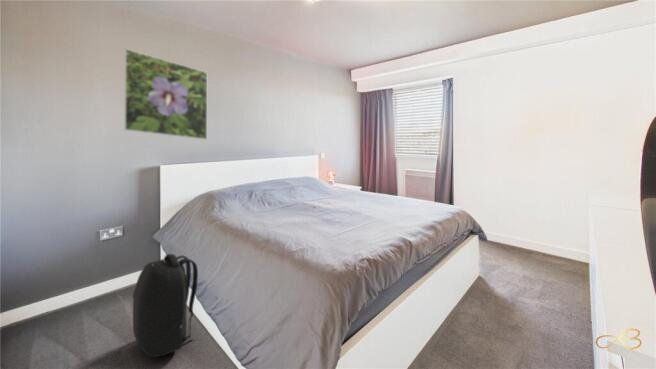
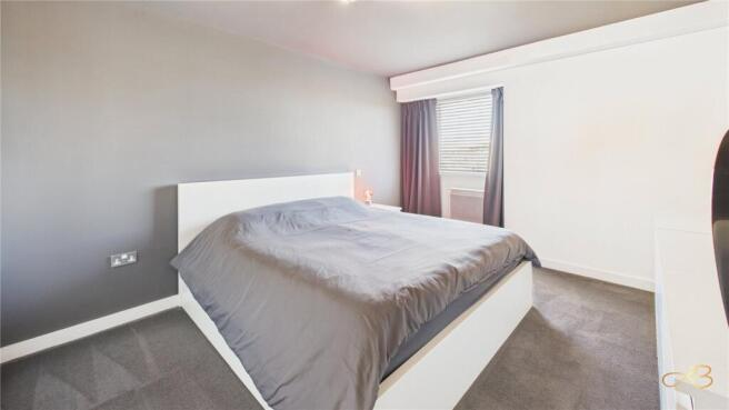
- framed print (169, 98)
- backpack (170, 299)
